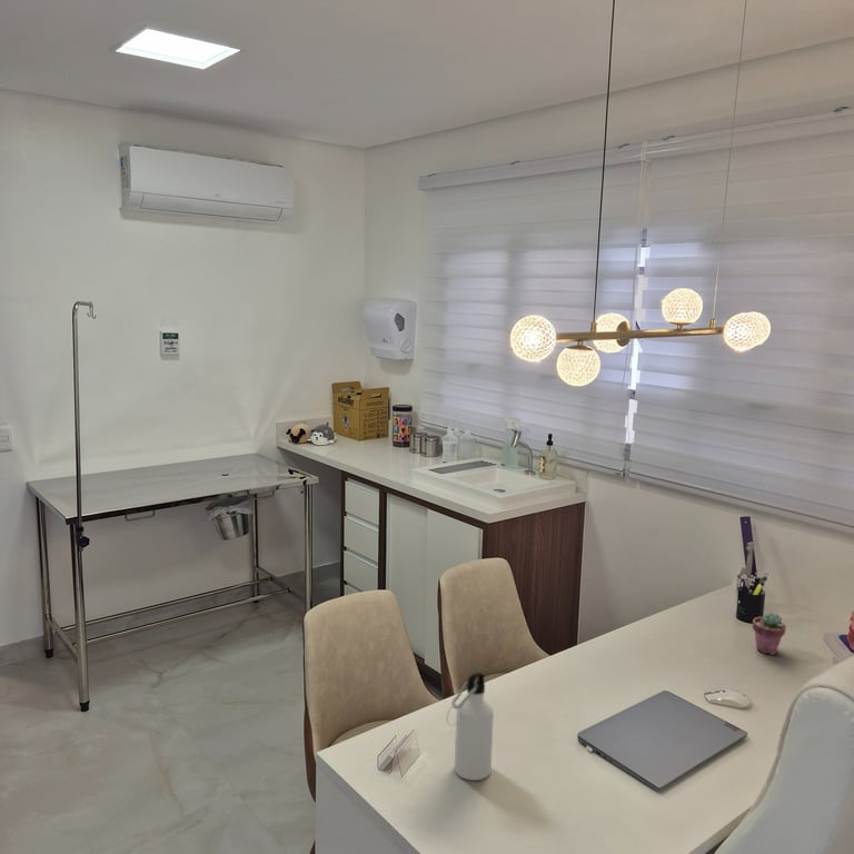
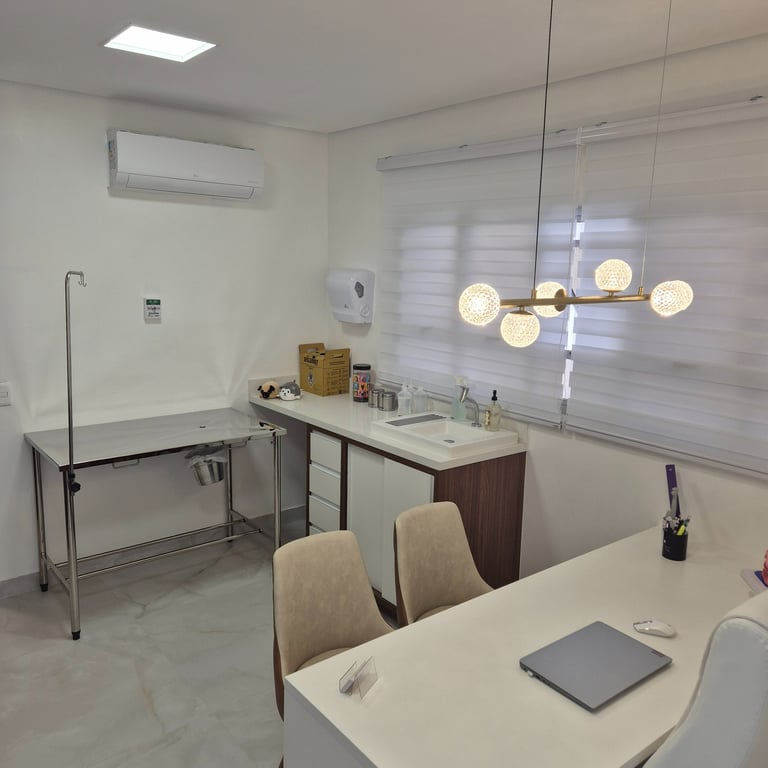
- potted succulent (768, 630)
- water bottle (467, 725)
